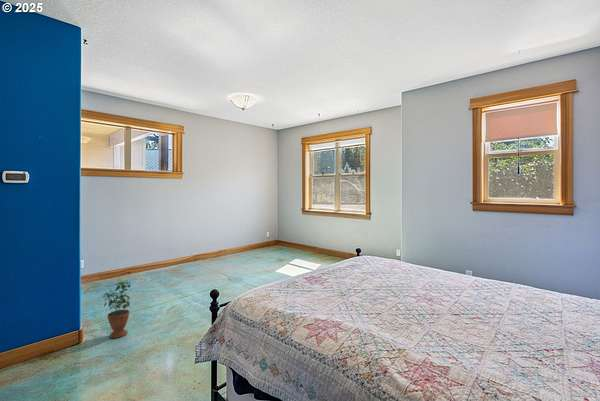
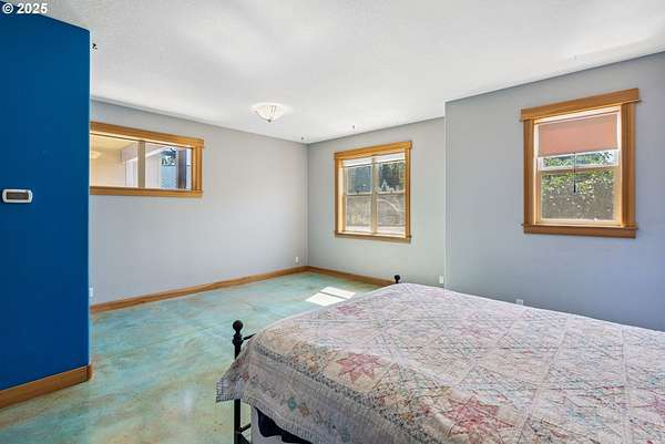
- potted plant (118, 306)
